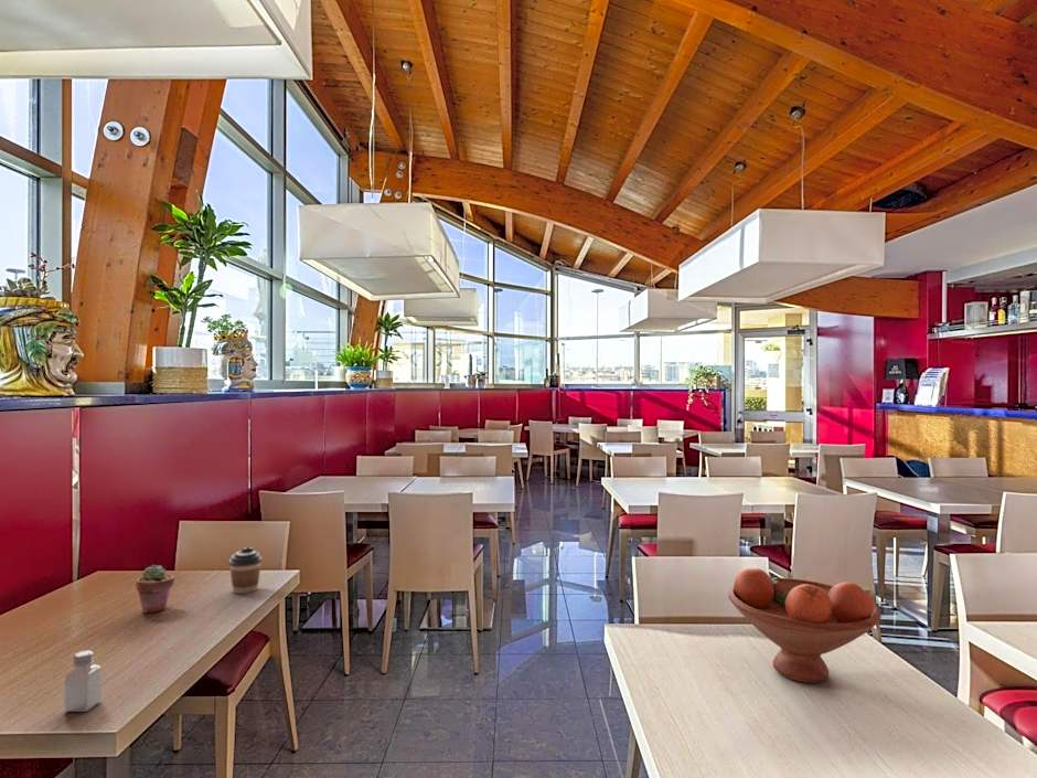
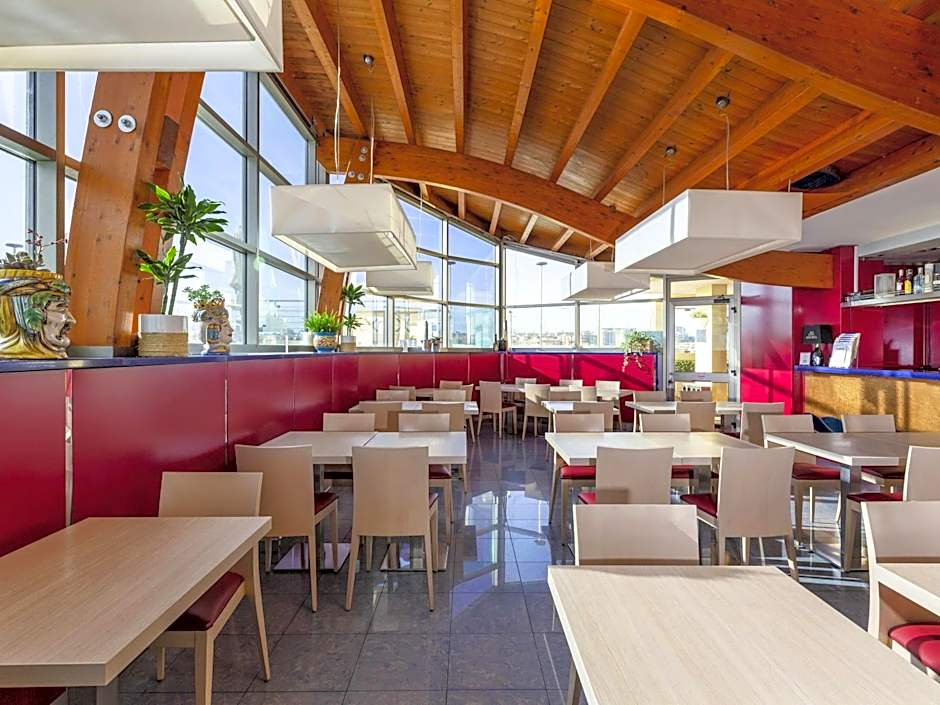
- fruit bowl (800, 621)
- coffee cup (245, 569)
- saltshaker (83, 679)
- potted succulent (154, 586)
